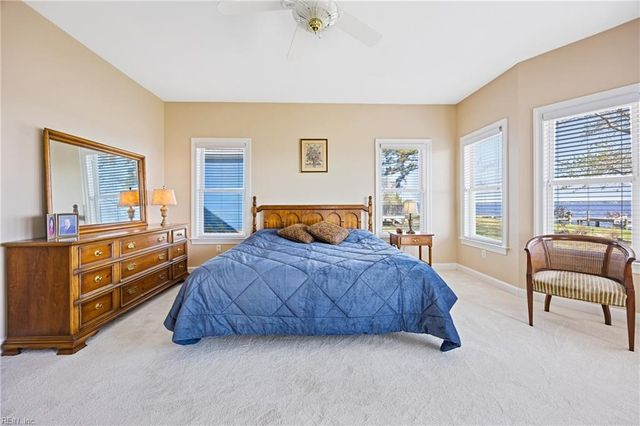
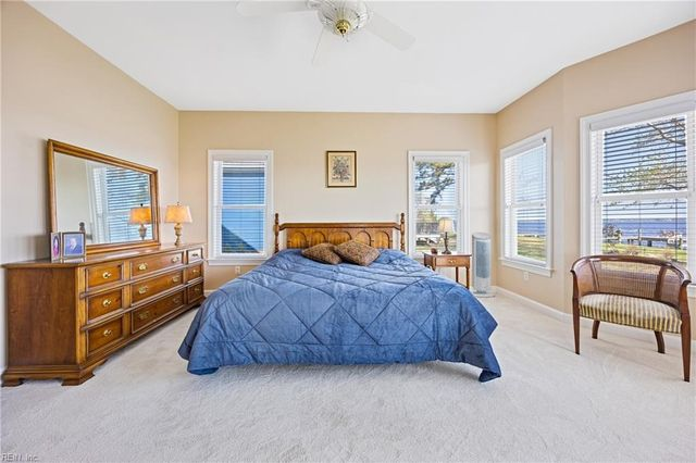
+ air purifier (481, 263)
